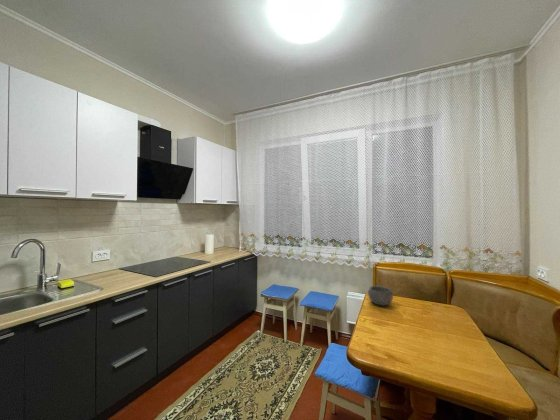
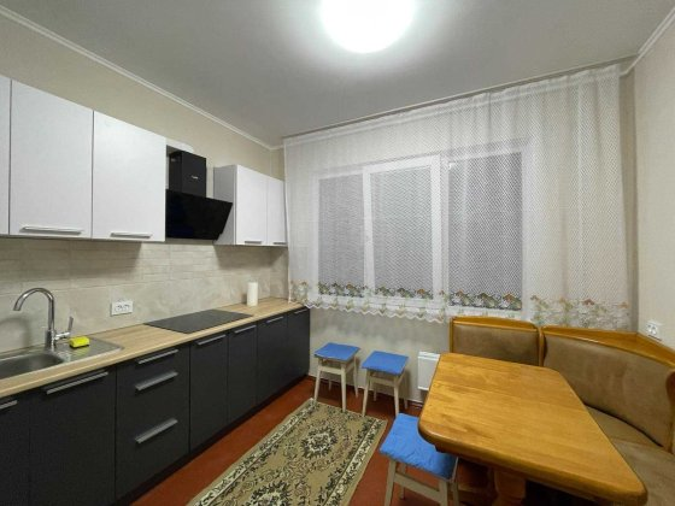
- bowl (380, 296)
